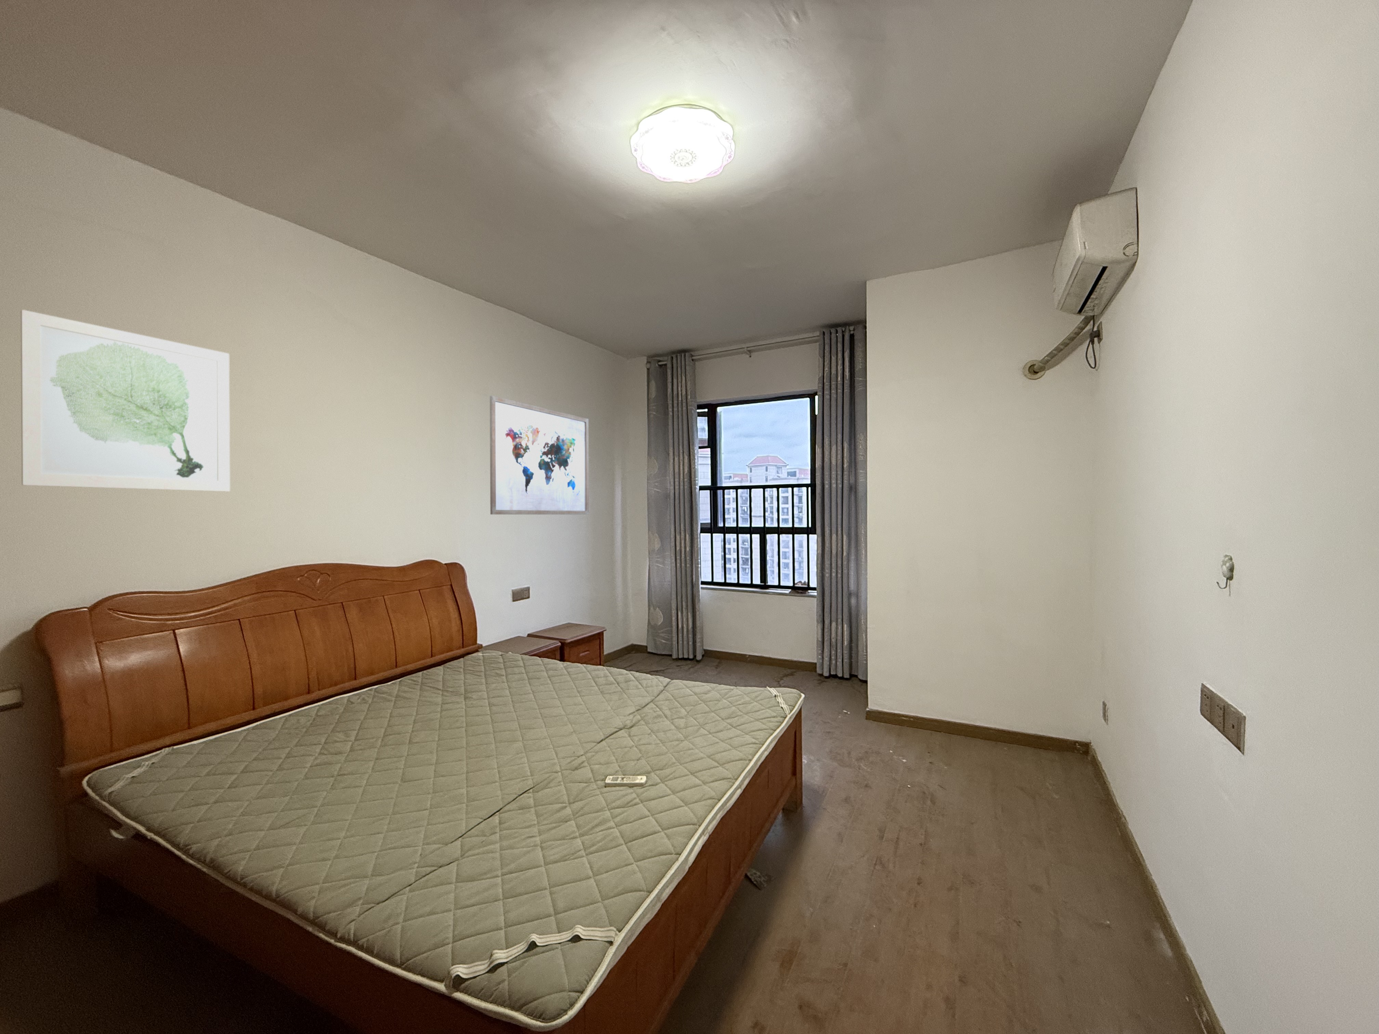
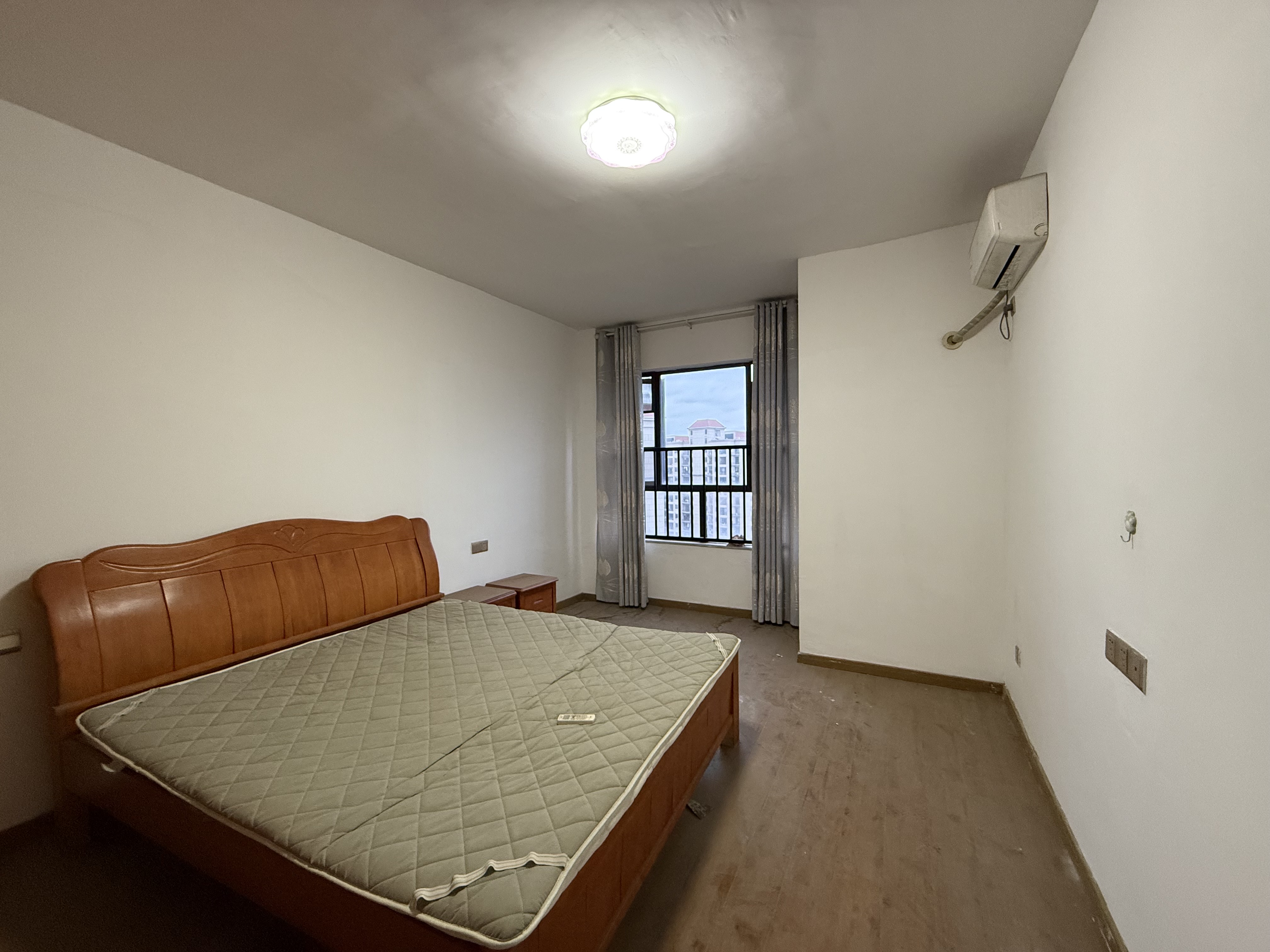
- wall art (138, 412)
- wall art (544, 462)
